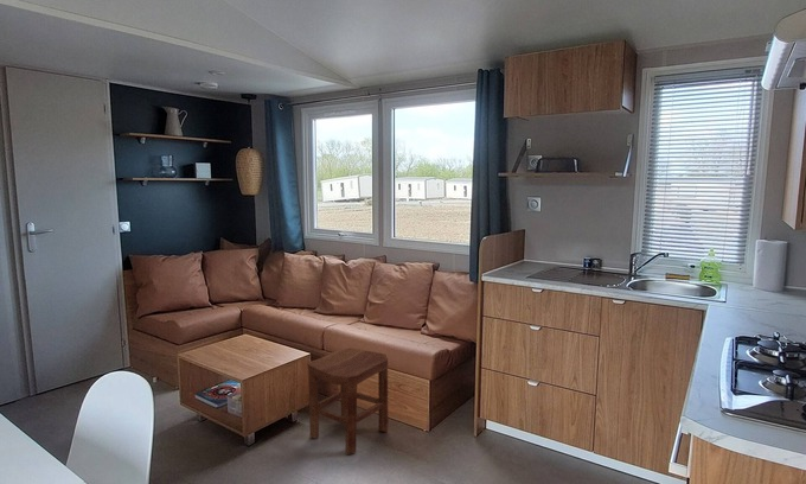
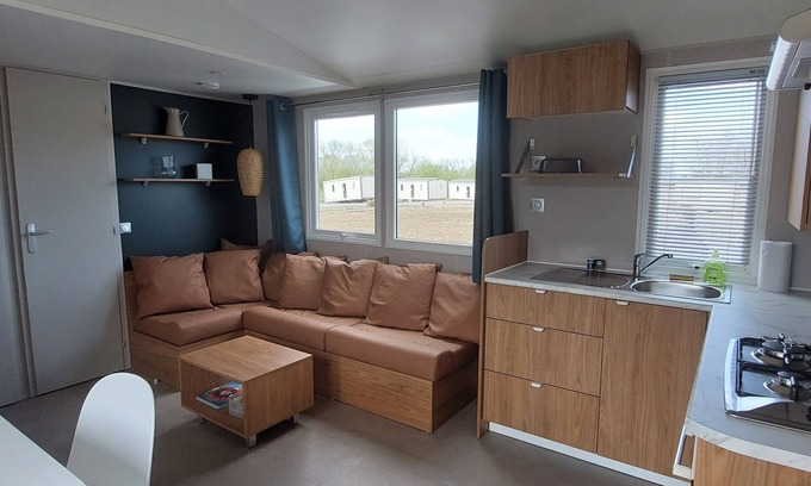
- stool (348, 396)
